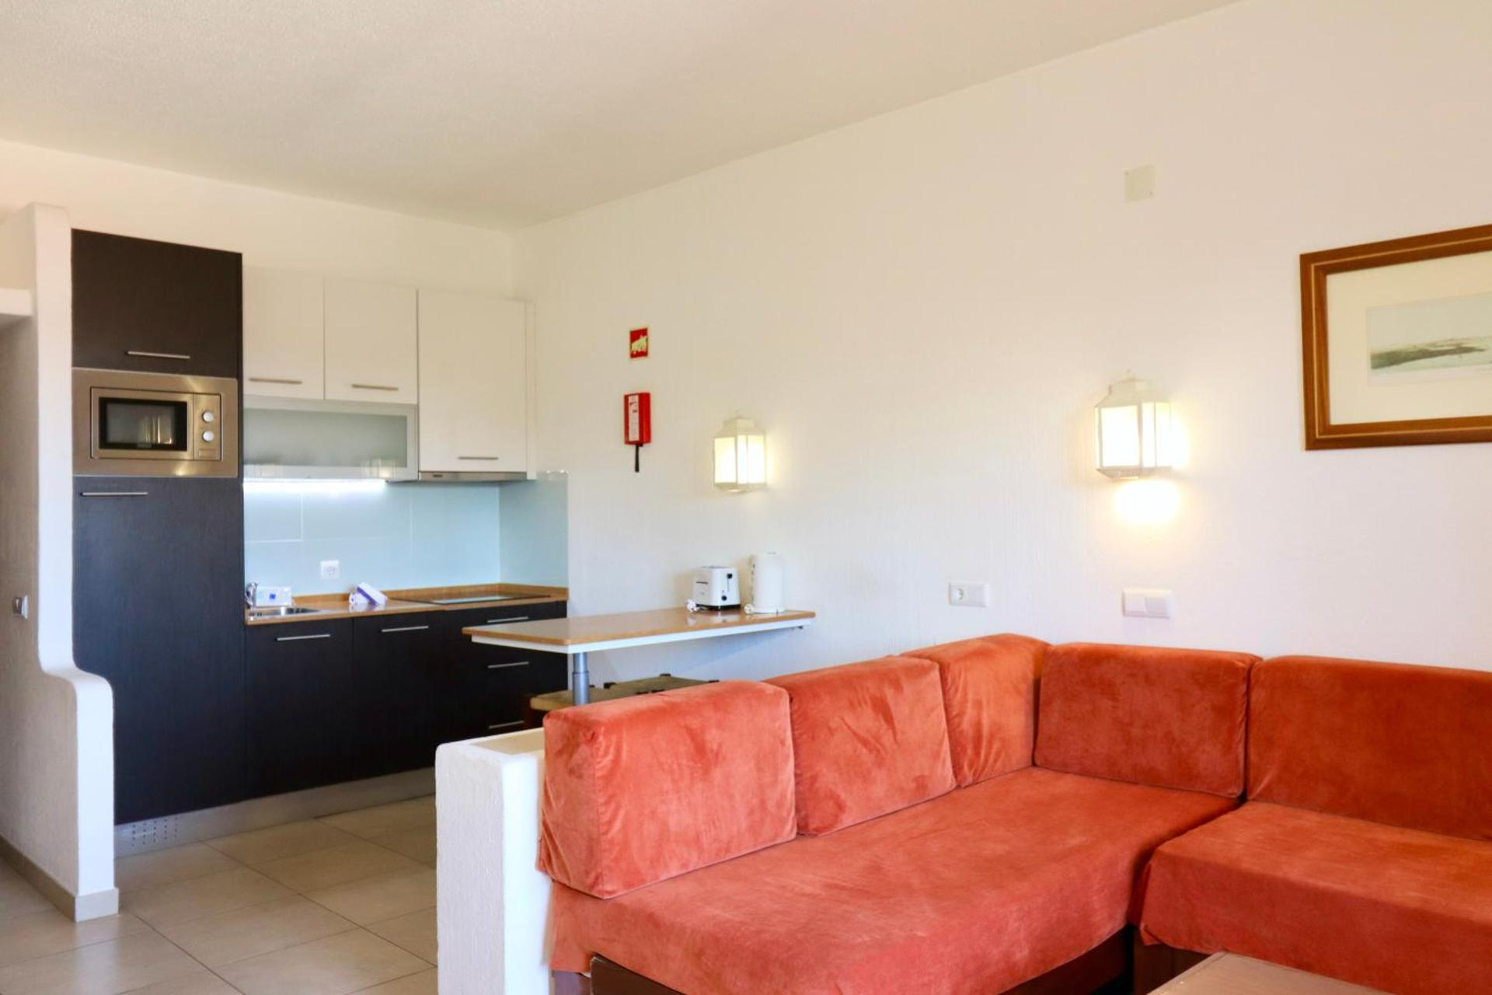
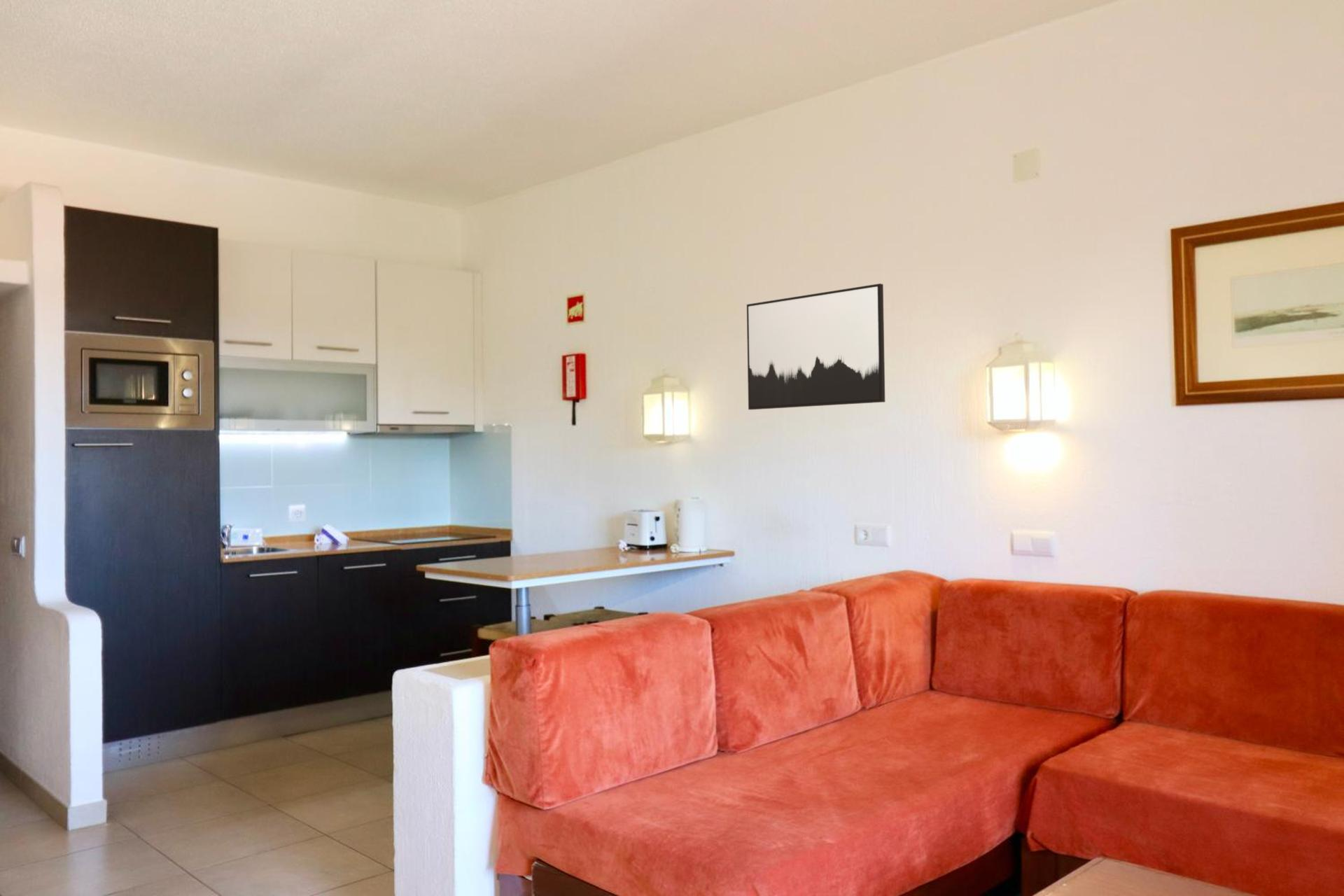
+ wall art (811, 350)
